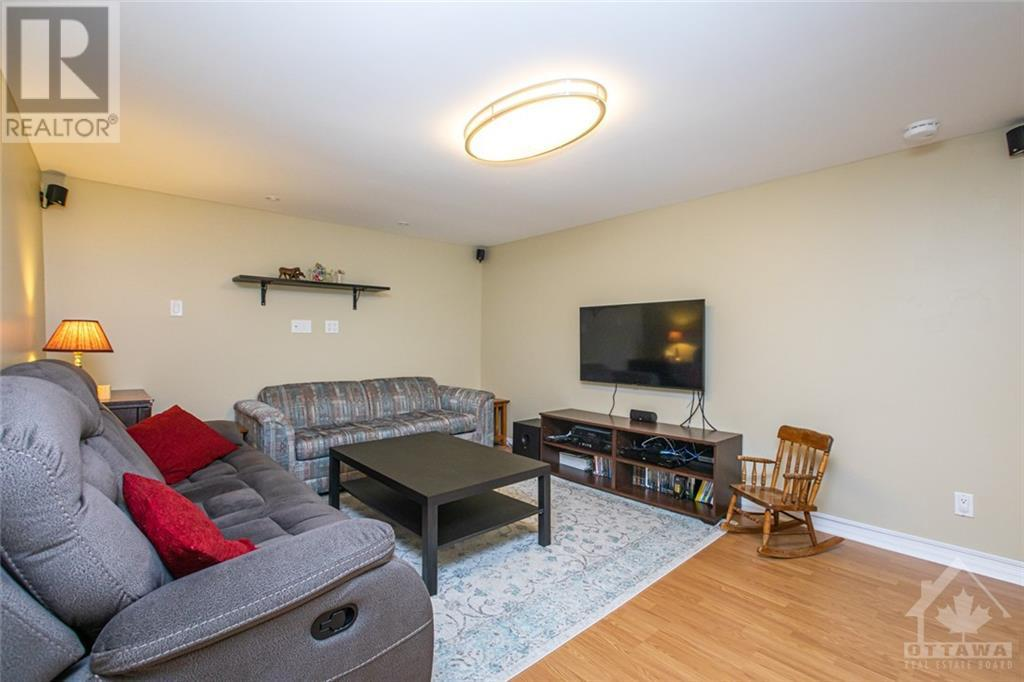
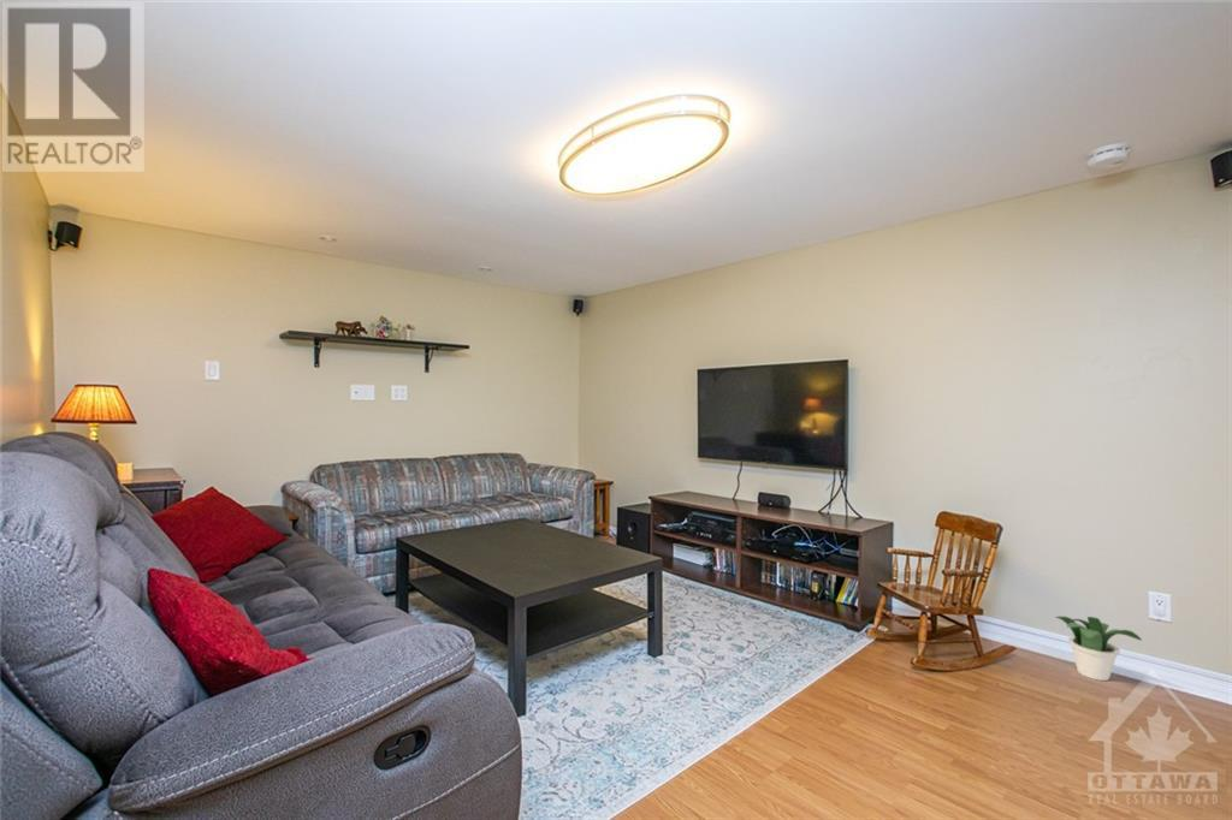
+ potted plant (1095, 649)
